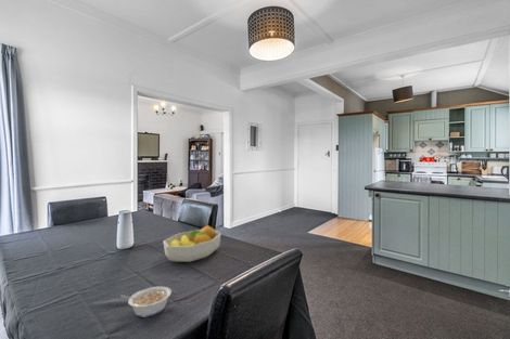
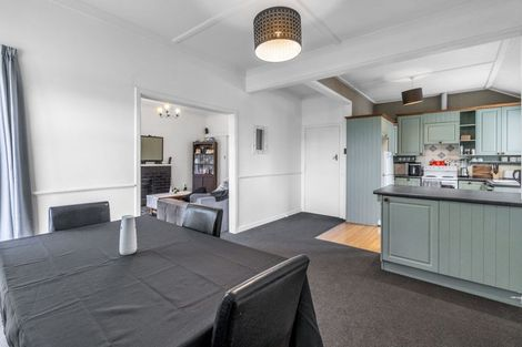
- fruit bowl (193, 242)
- legume (149, 301)
